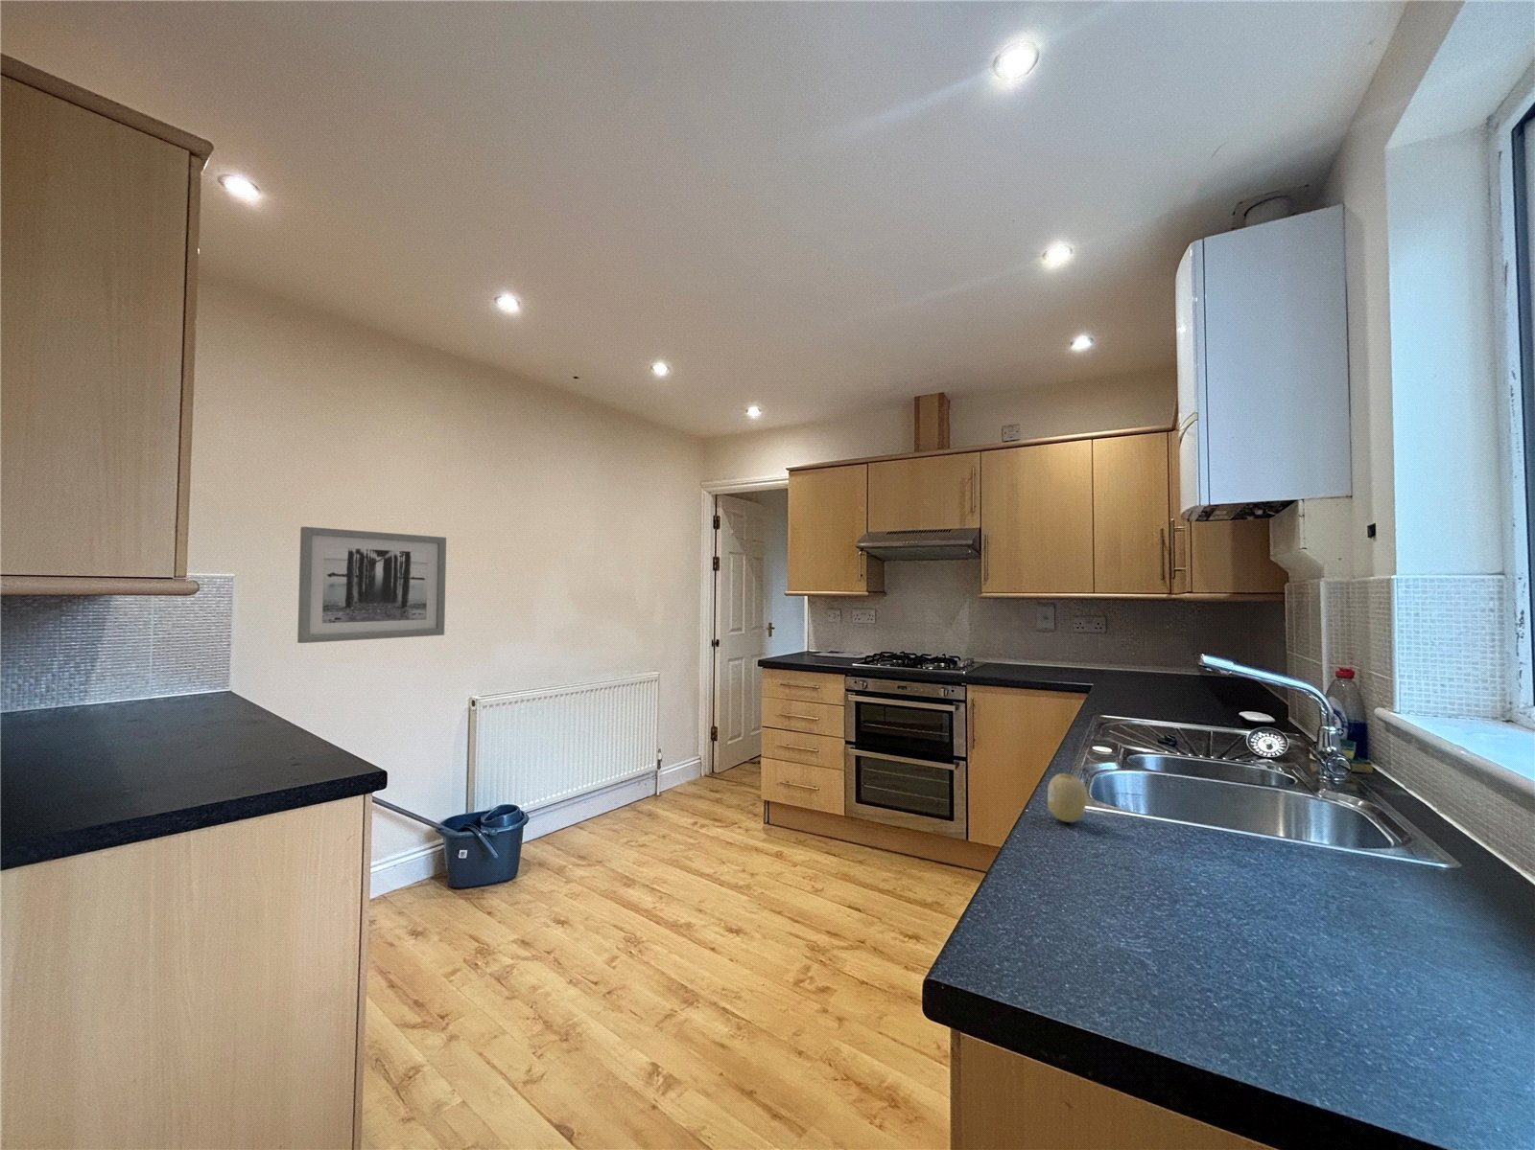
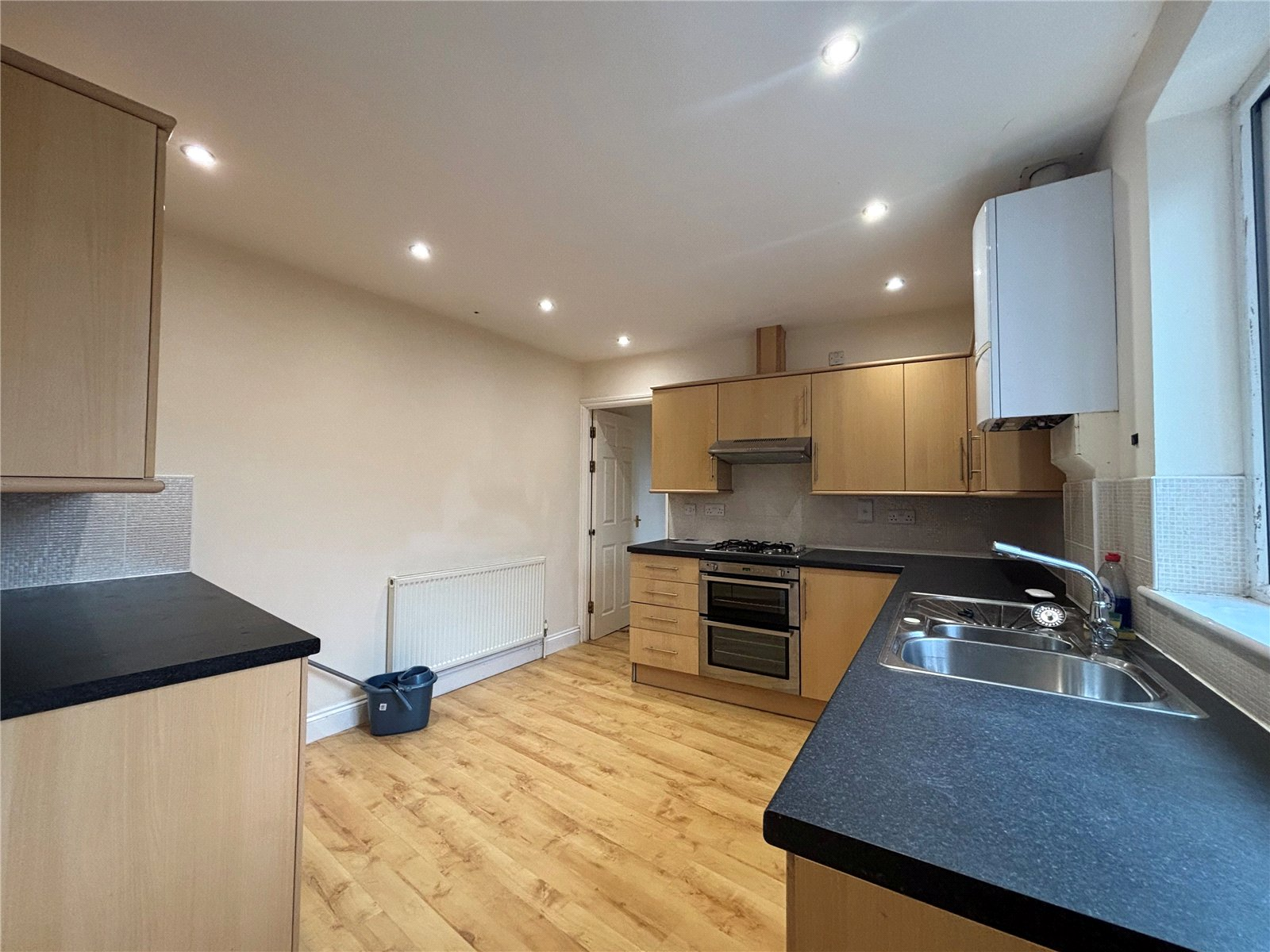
- wall art (378, 585)
- fruit (1067, 797)
